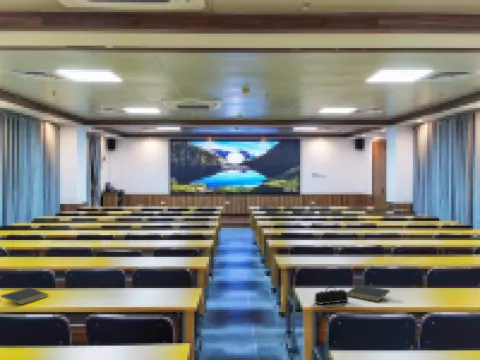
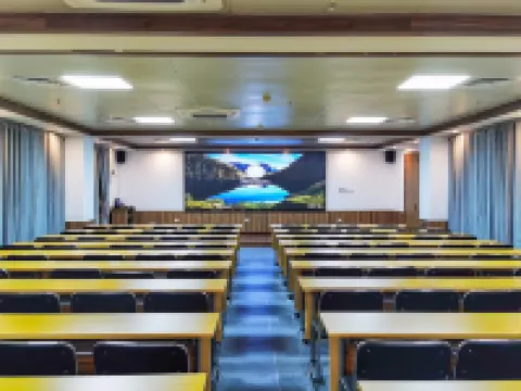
- notepad (367, 292)
- pencil case (331, 293)
- notepad (25, 295)
